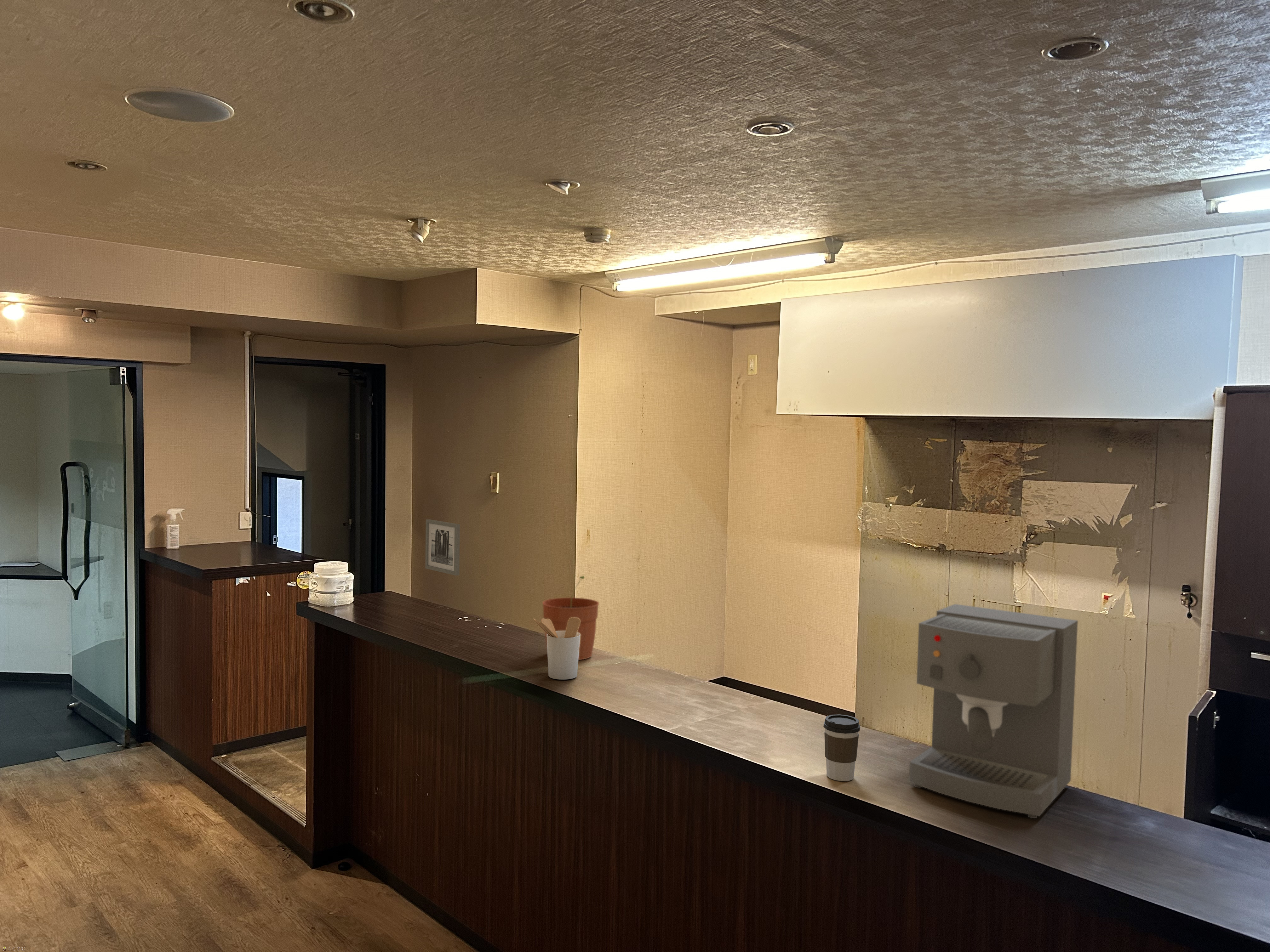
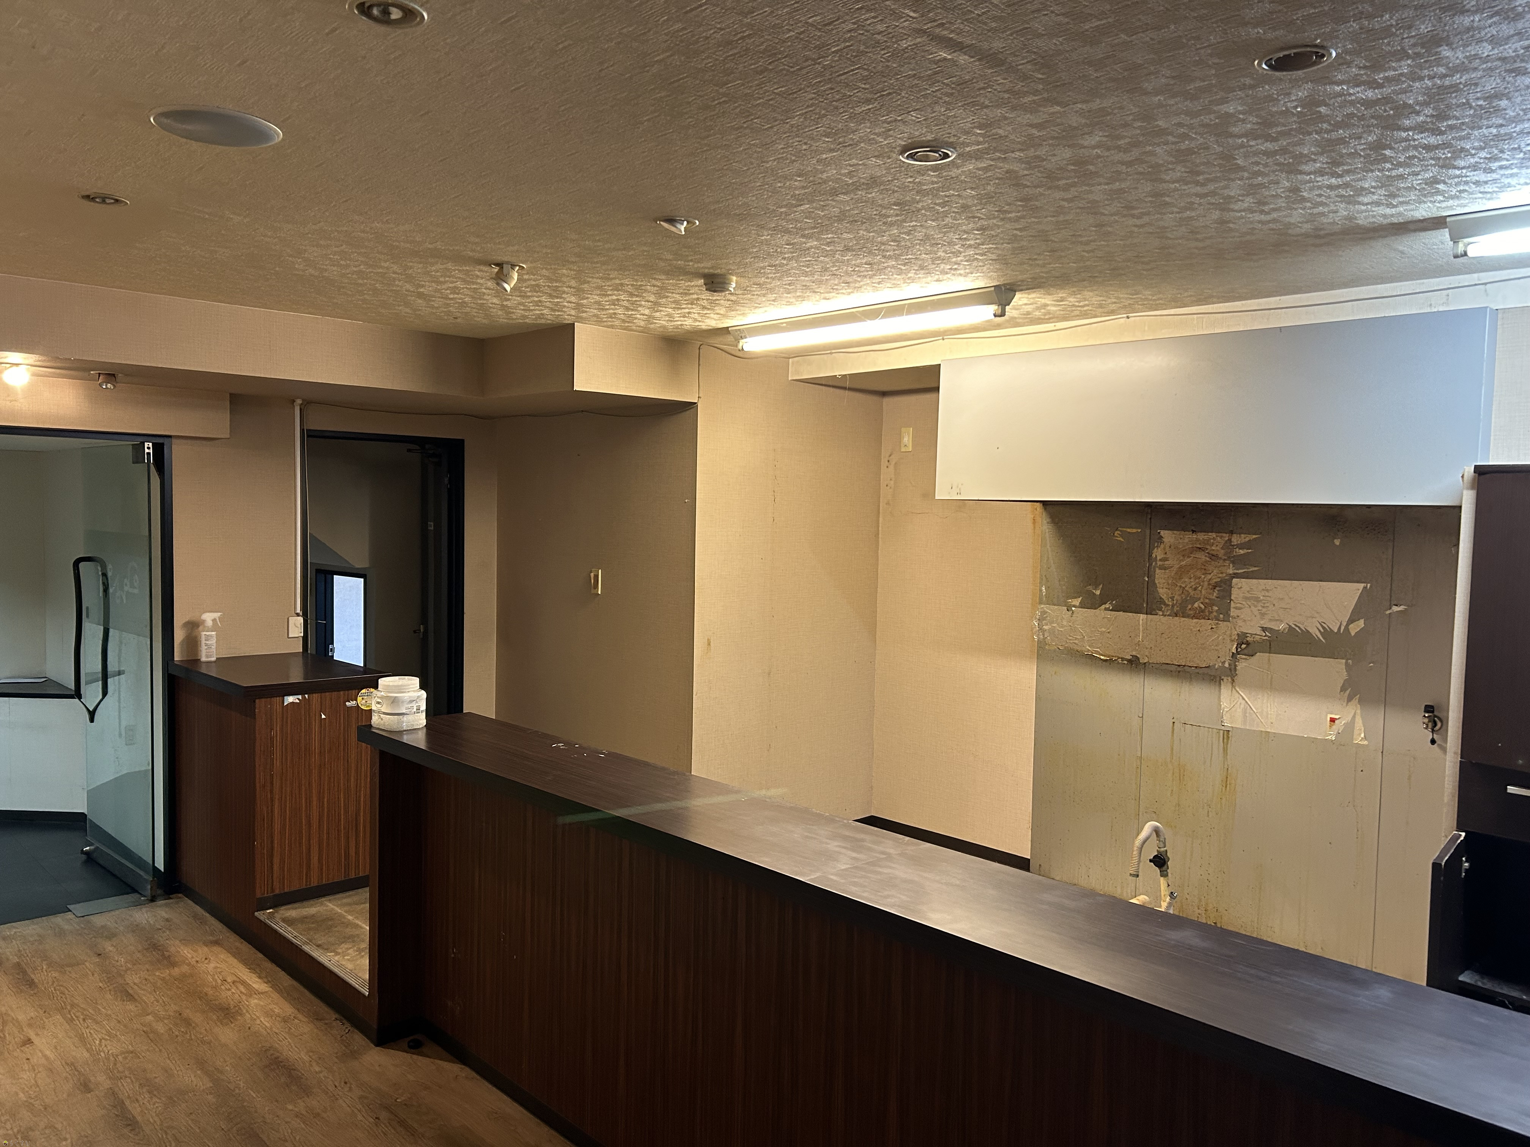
- plant pot (570, 615)
- coffee maker (1000, 707)
- utensil holder (556, 646)
- coffee cup (841, 748)
- wall art (442, 547)
